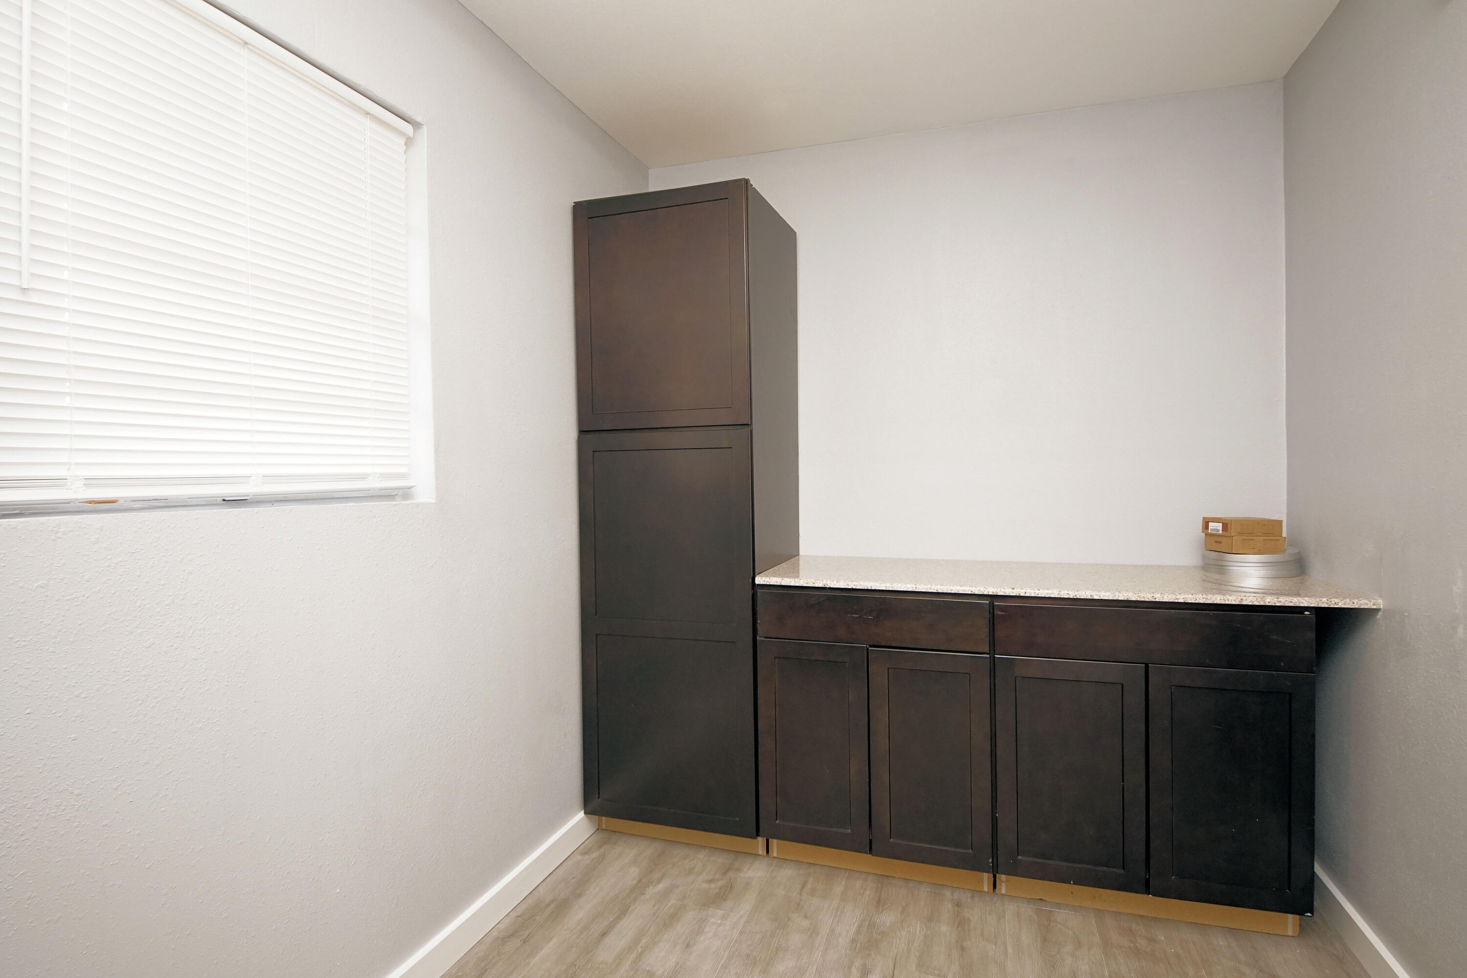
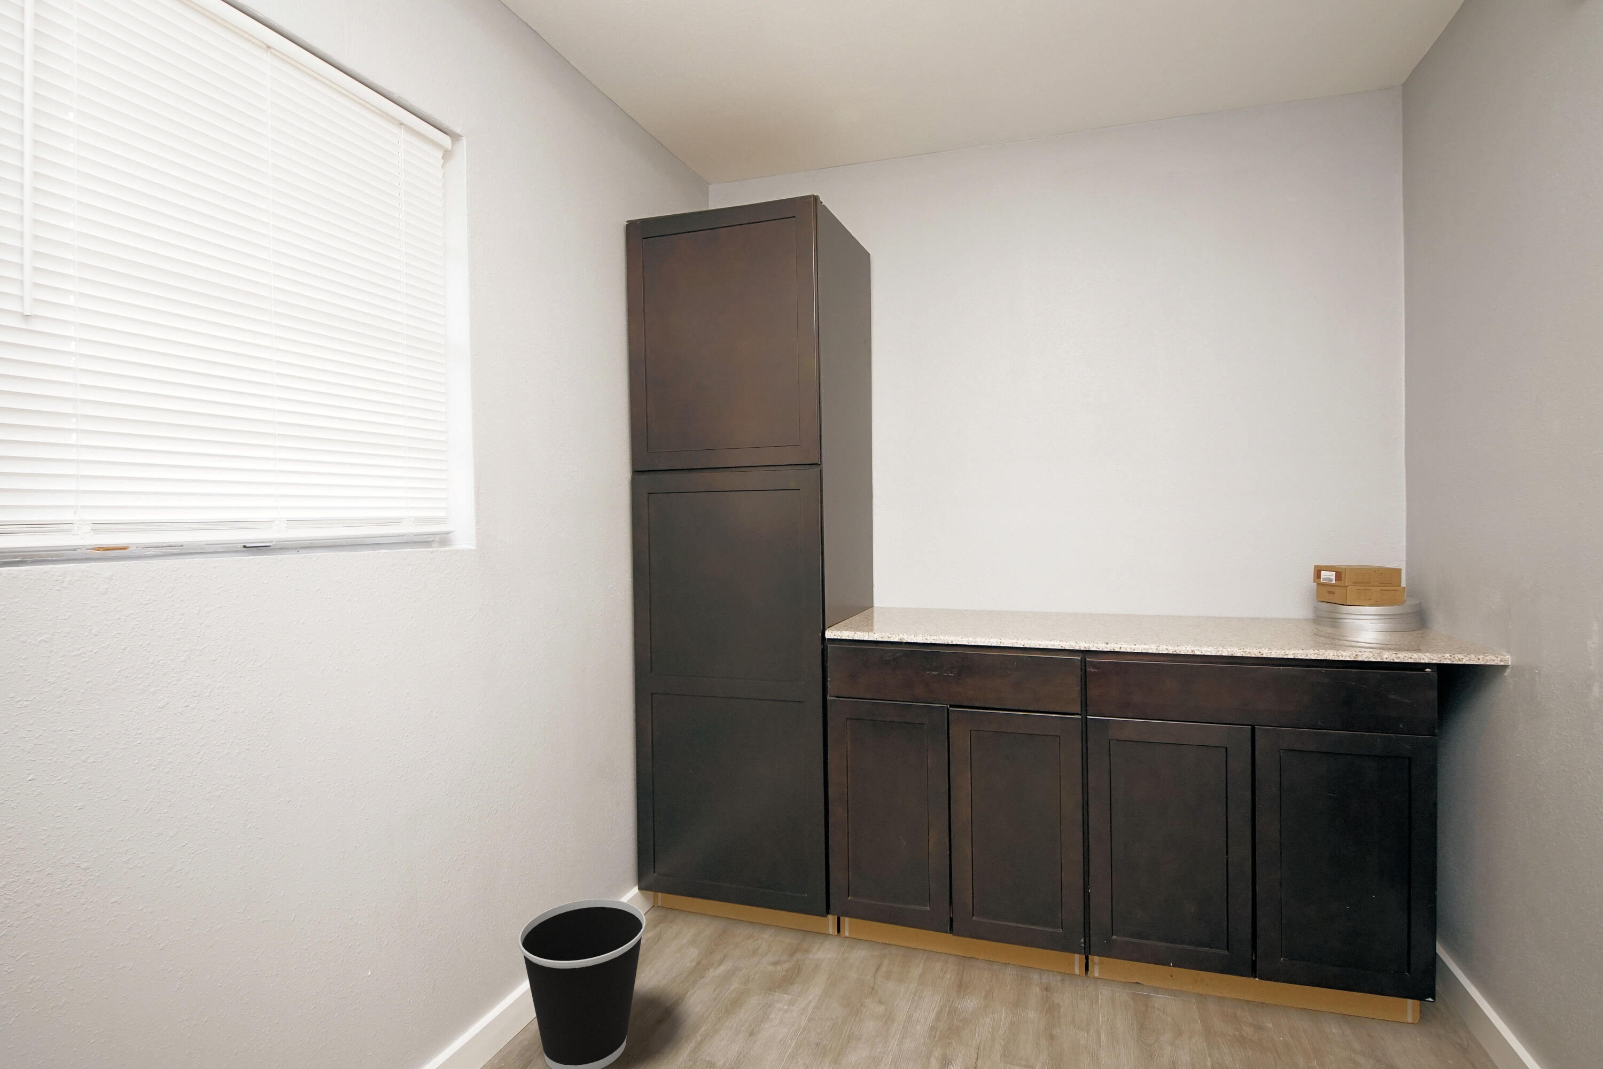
+ wastebasket (584, 987)
